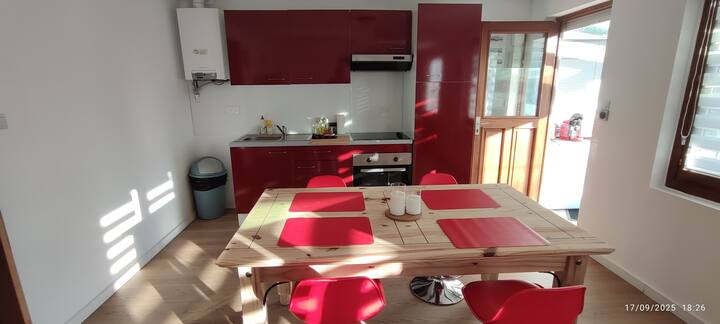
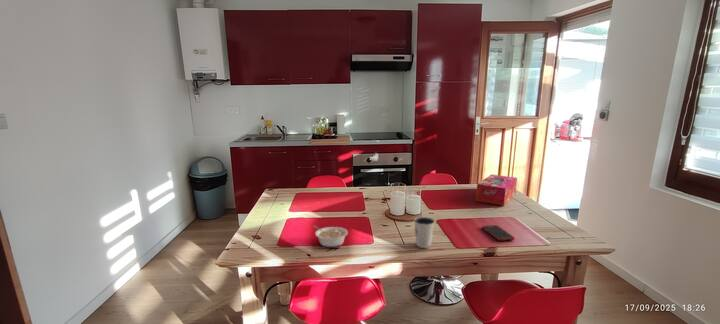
+ dixie cup (423, 233)
+ legume (330, 236)
+ tissue box (497, 188)
+ cell phone (497, 232)
